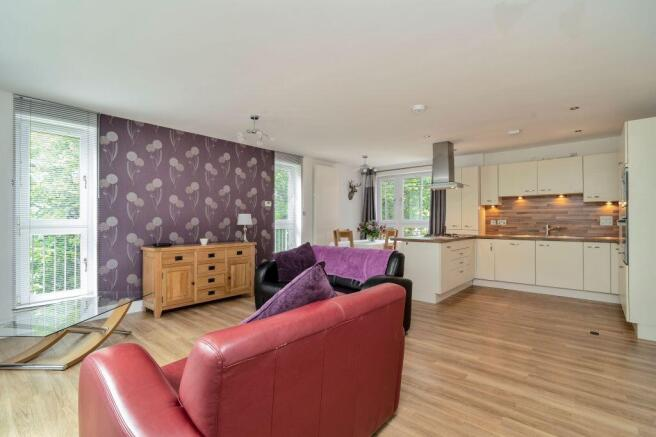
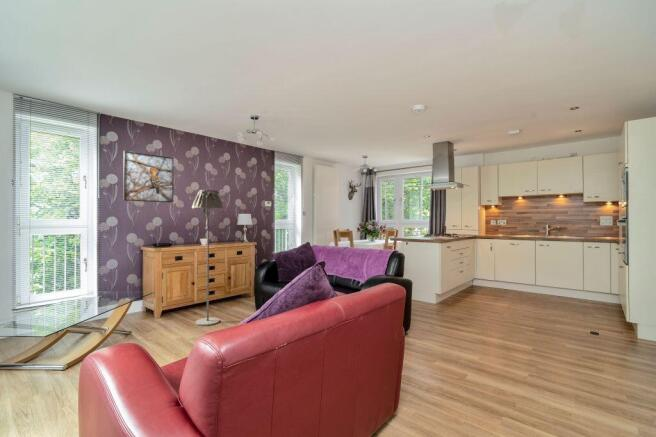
+ floor lamp (207, 256)
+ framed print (149, 178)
